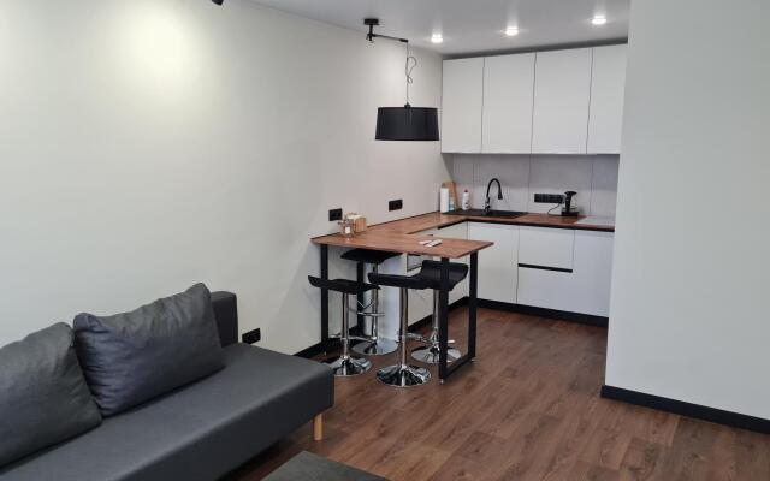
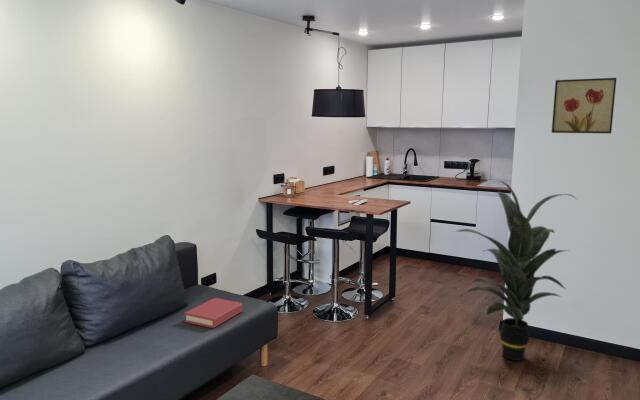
+ hardback book (214, 312)
+ wall art (583, 106)
+ indoor plant (513, 269)
